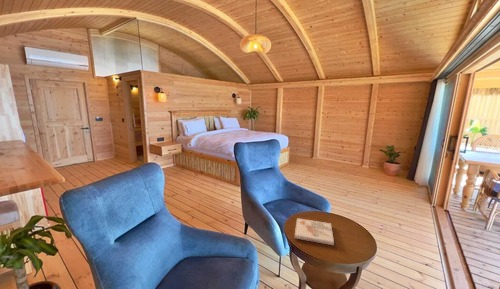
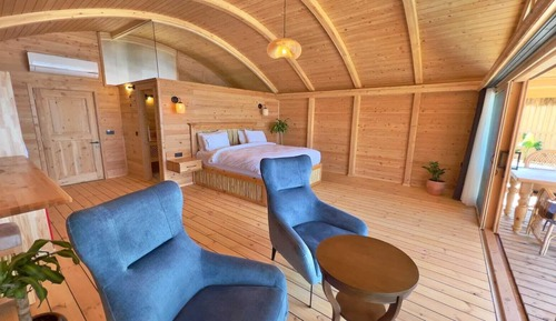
- book (313, 230)
